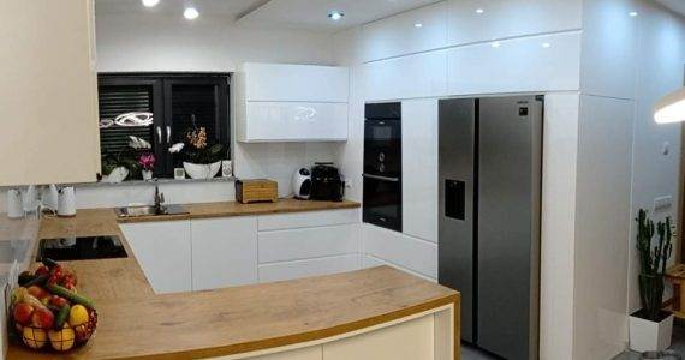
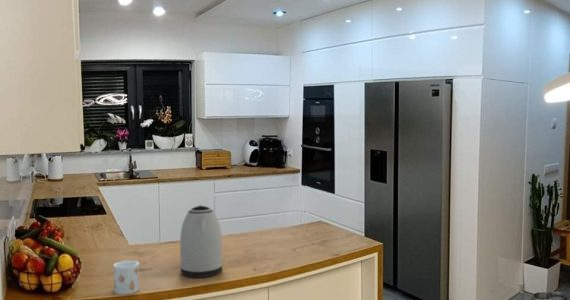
+ mug (124, 275)
+ kettle (200, 236)
